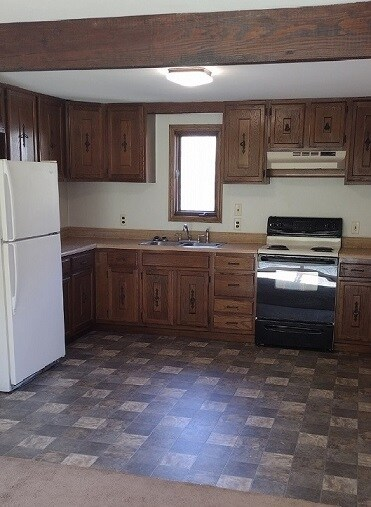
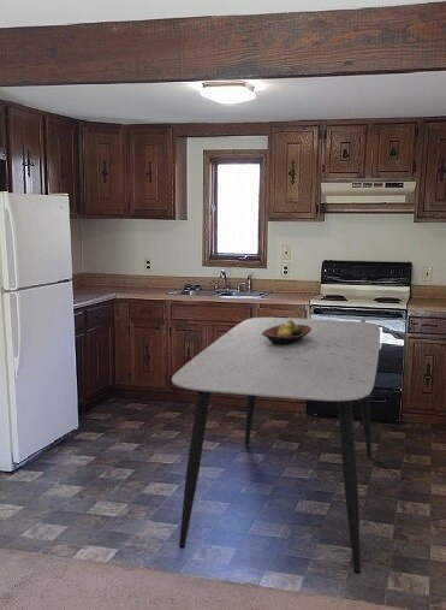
+ dining table (297, 398)
+ fruit bowl (286, 331)
